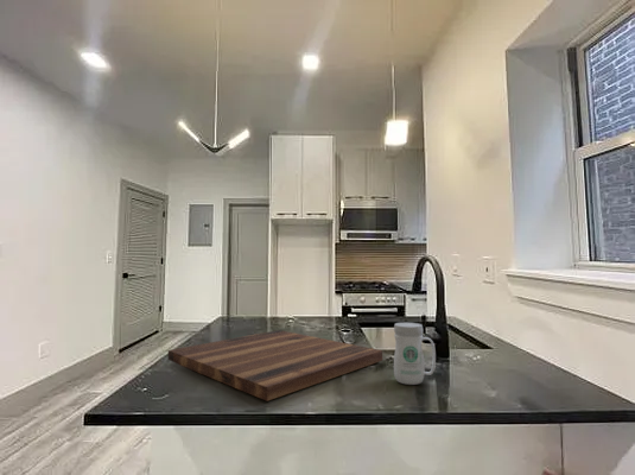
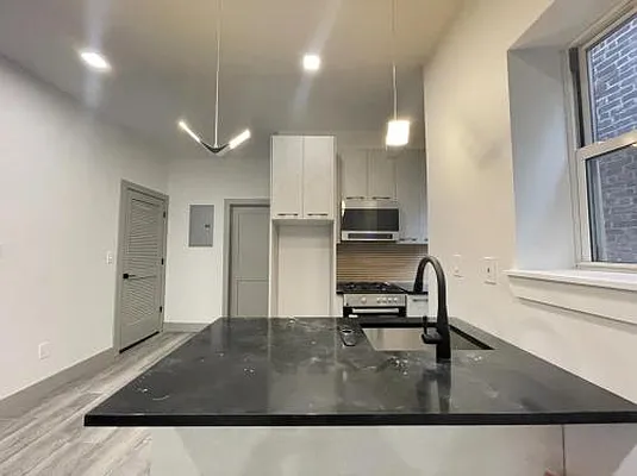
- mug (414, 353)
- cutting board (274, 355)
